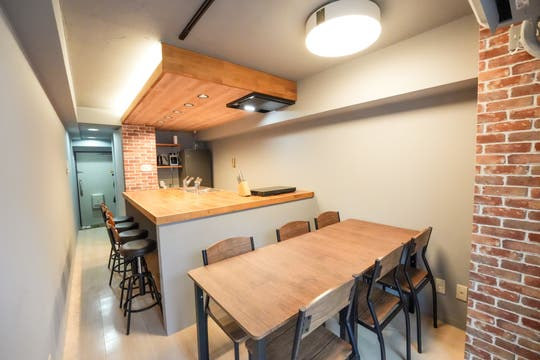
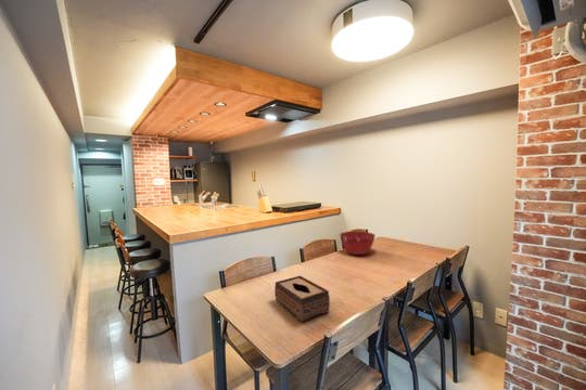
+ tissue box (301, 296)
+ mixing bowl (357, 243)
